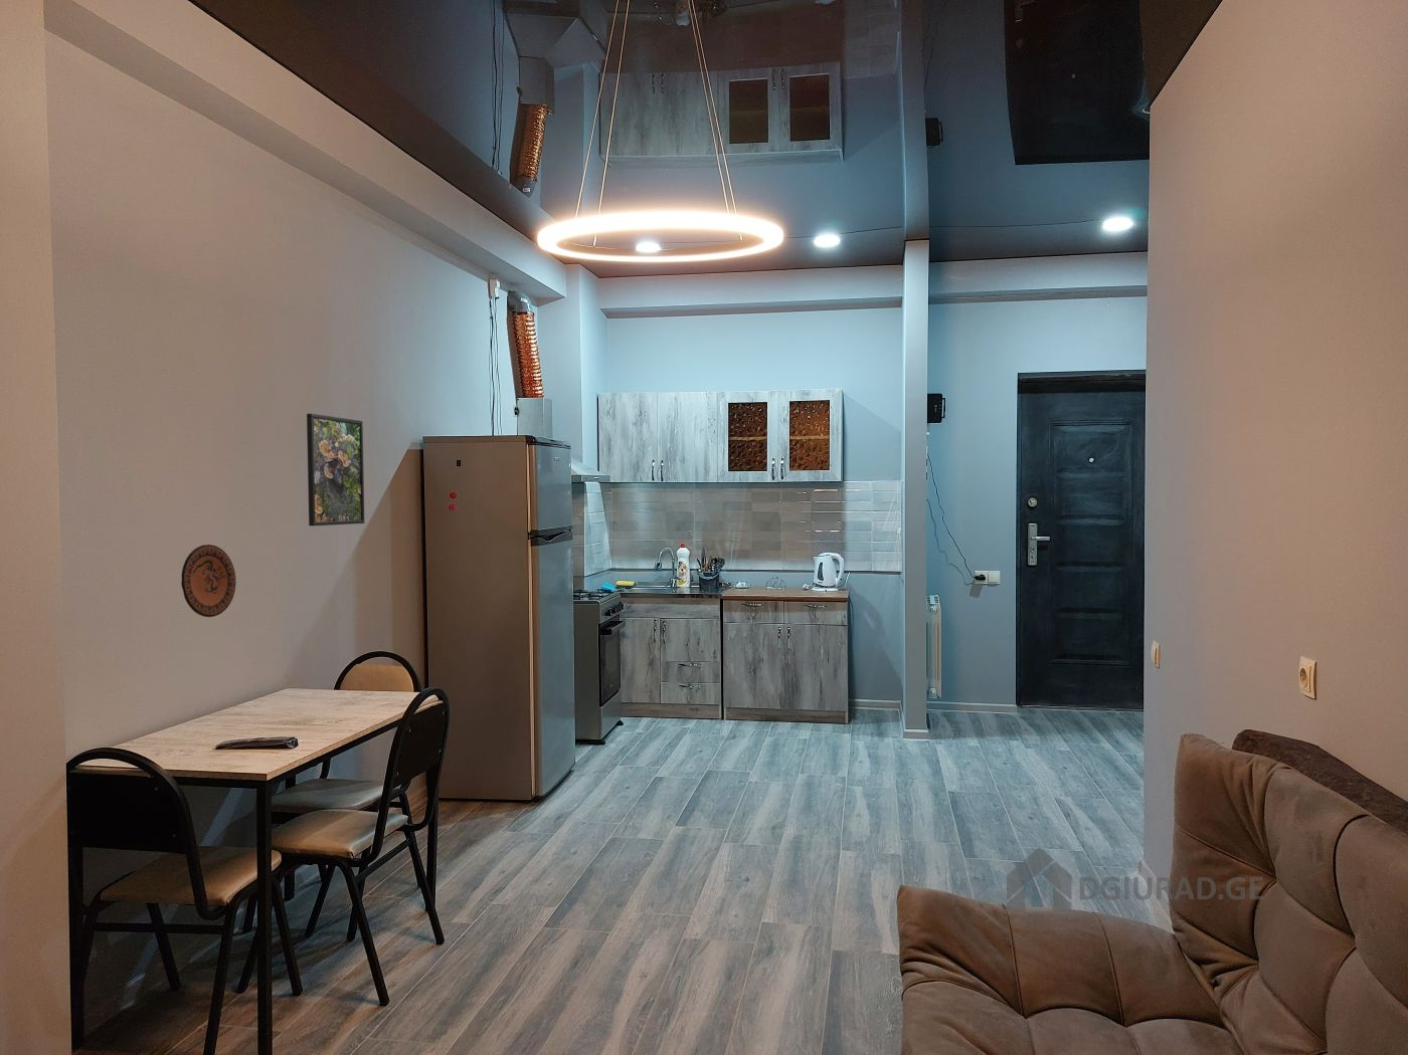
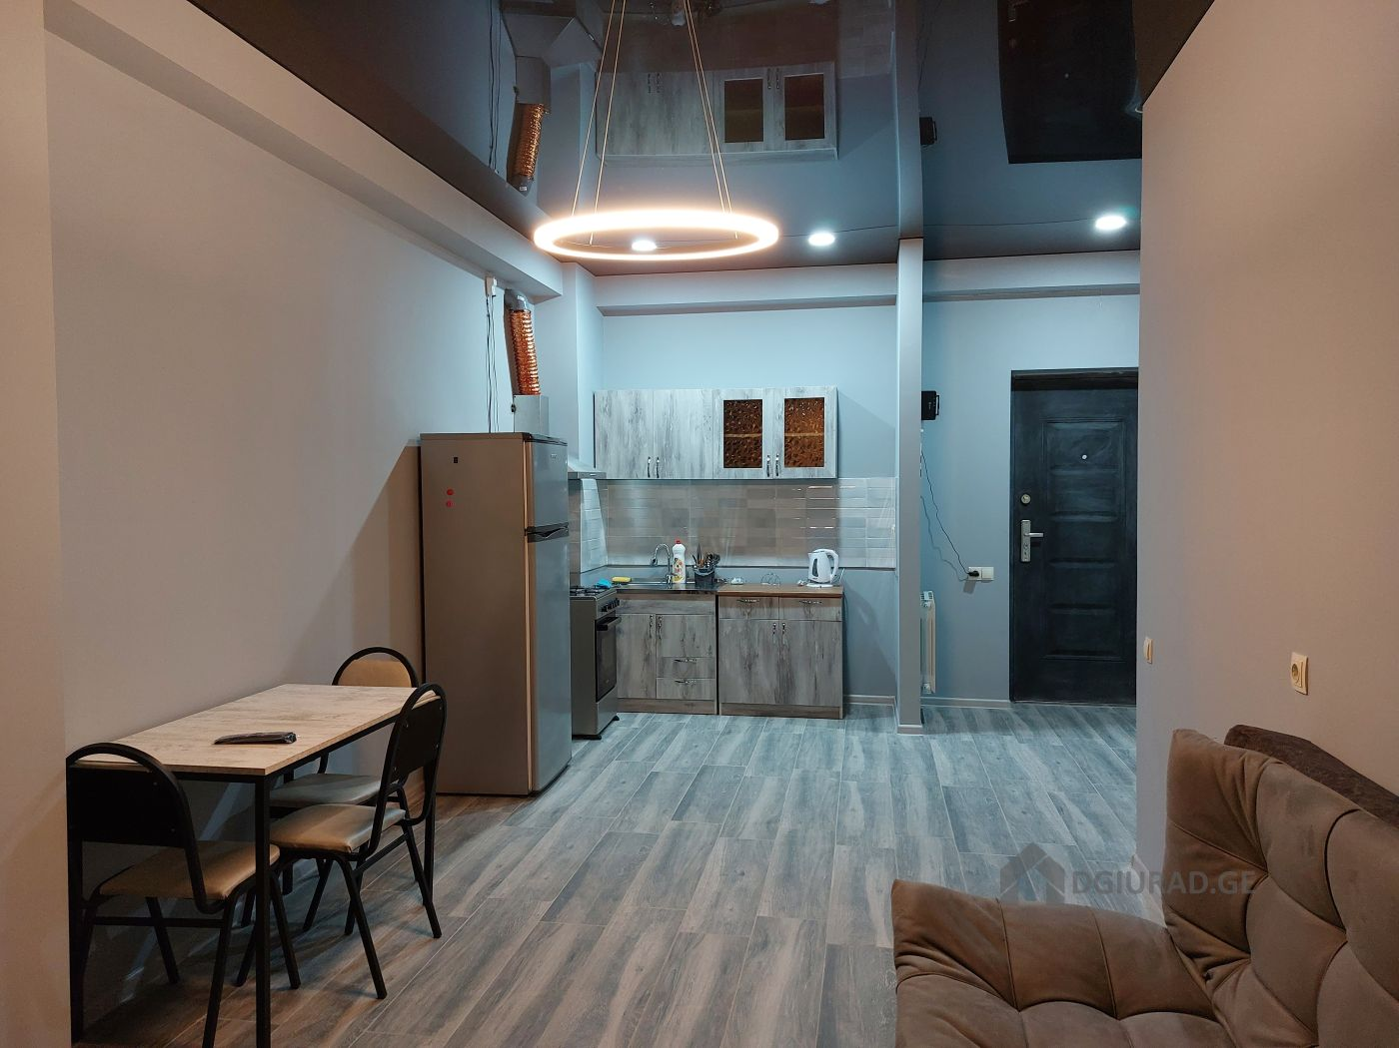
- decorative plate (208, 581)
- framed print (337, 470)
